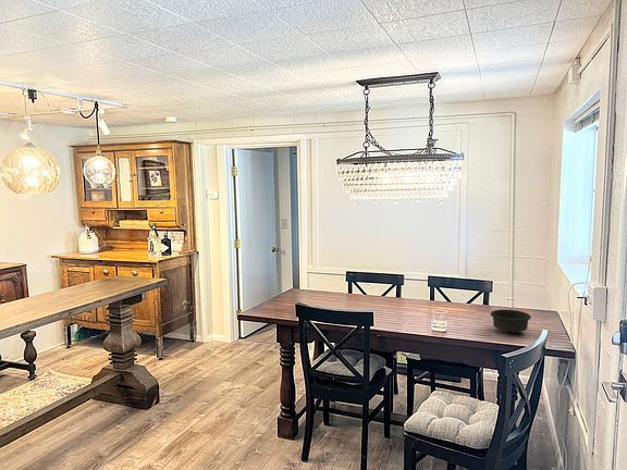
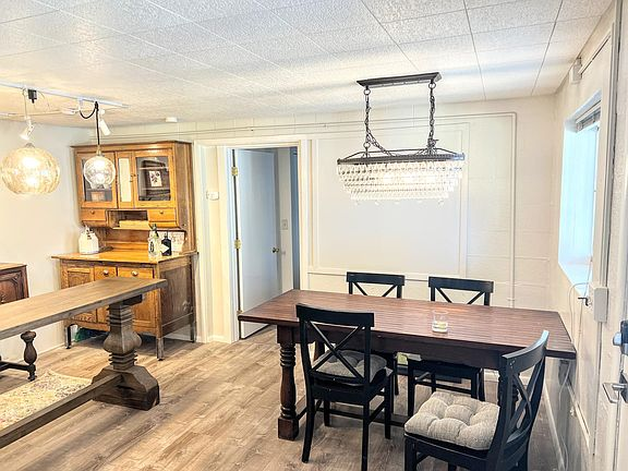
- bowl (509, 323)
